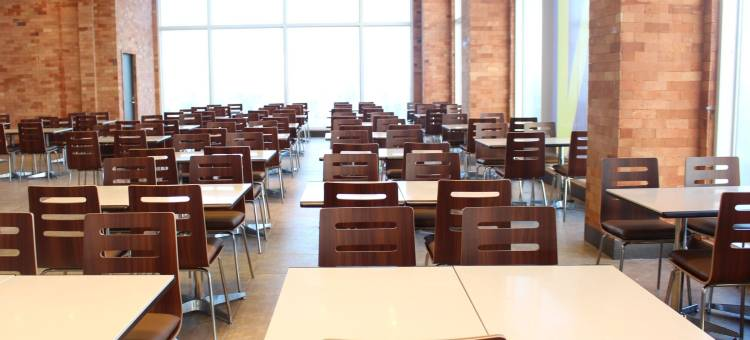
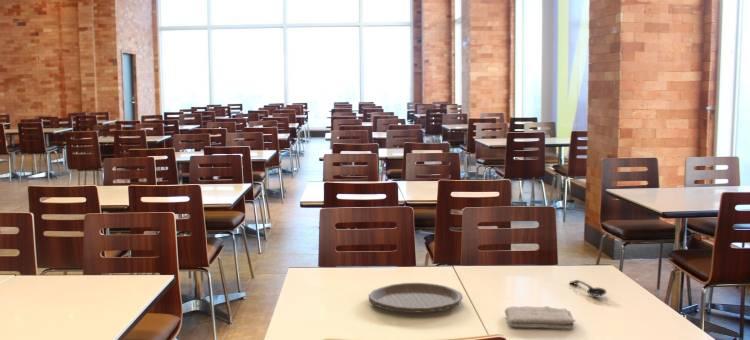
+ spoon (587, 286)
+ washcloth (539, 317)
+ plate (415, 298)
